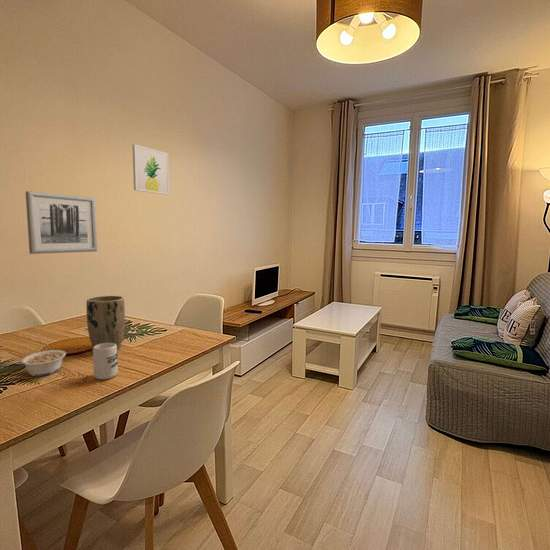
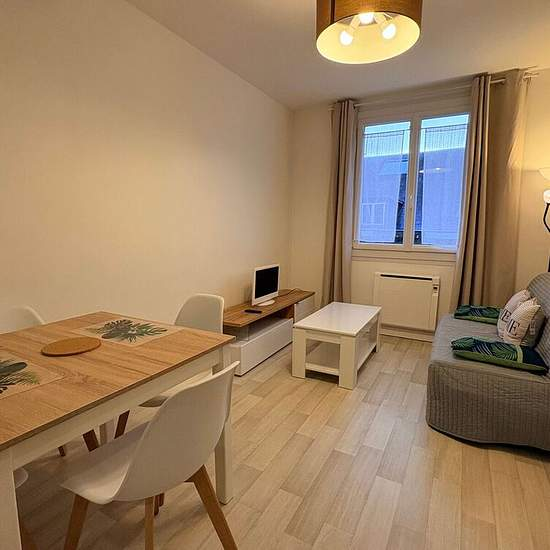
- wall art (64, 224)
- legume (43, 362)
- wall art (151, 170)
- cup (105, 360)
- plant pot (106, 323)
